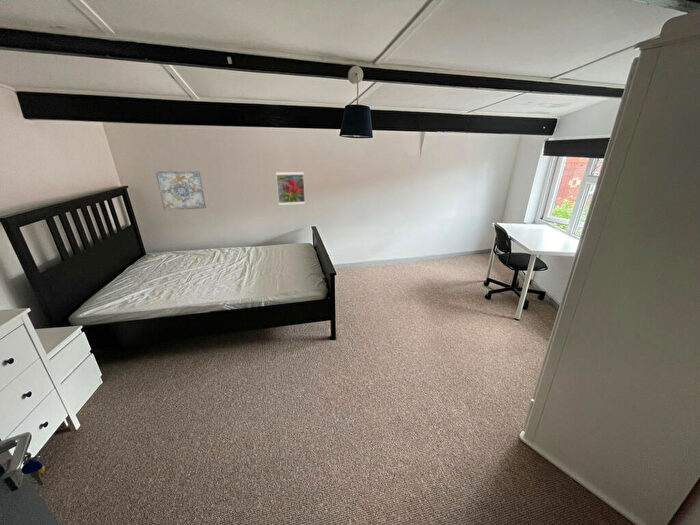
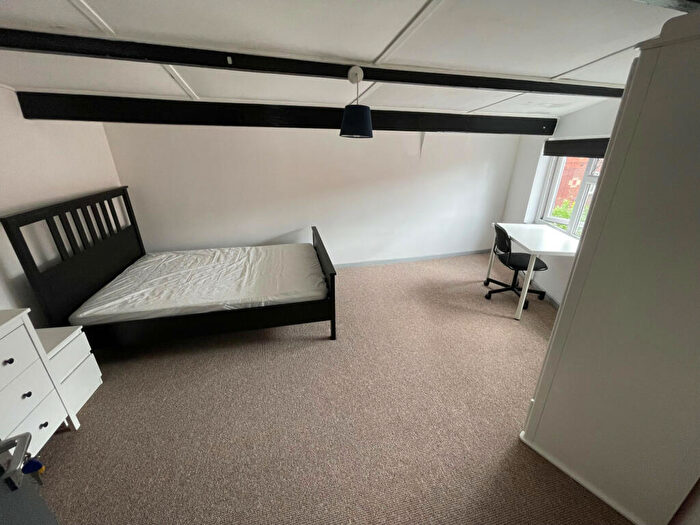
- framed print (290, 188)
- wall art (182, 190)
